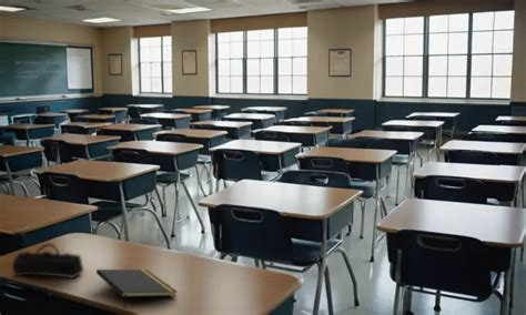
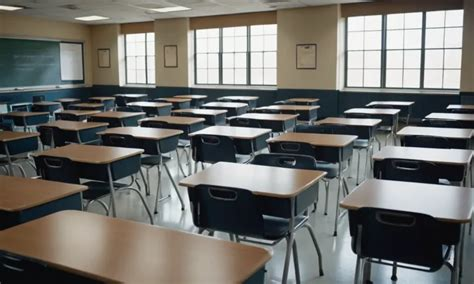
- notepad (135, 282)
- pencil case (47, 258)
